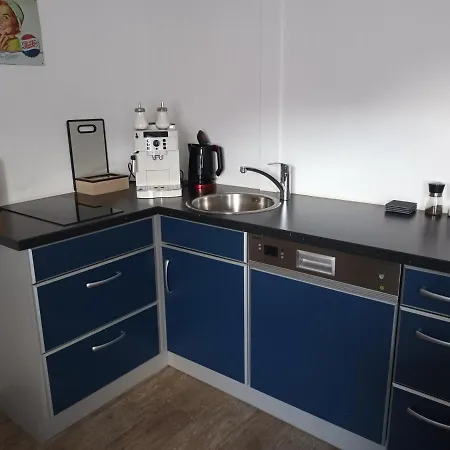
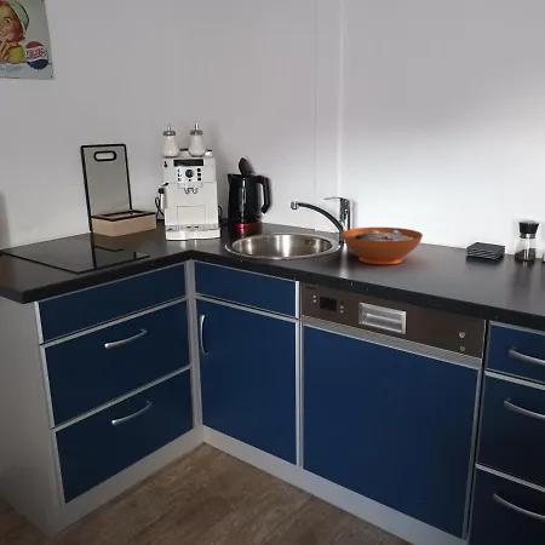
+ decorative bowl (380, 246)
